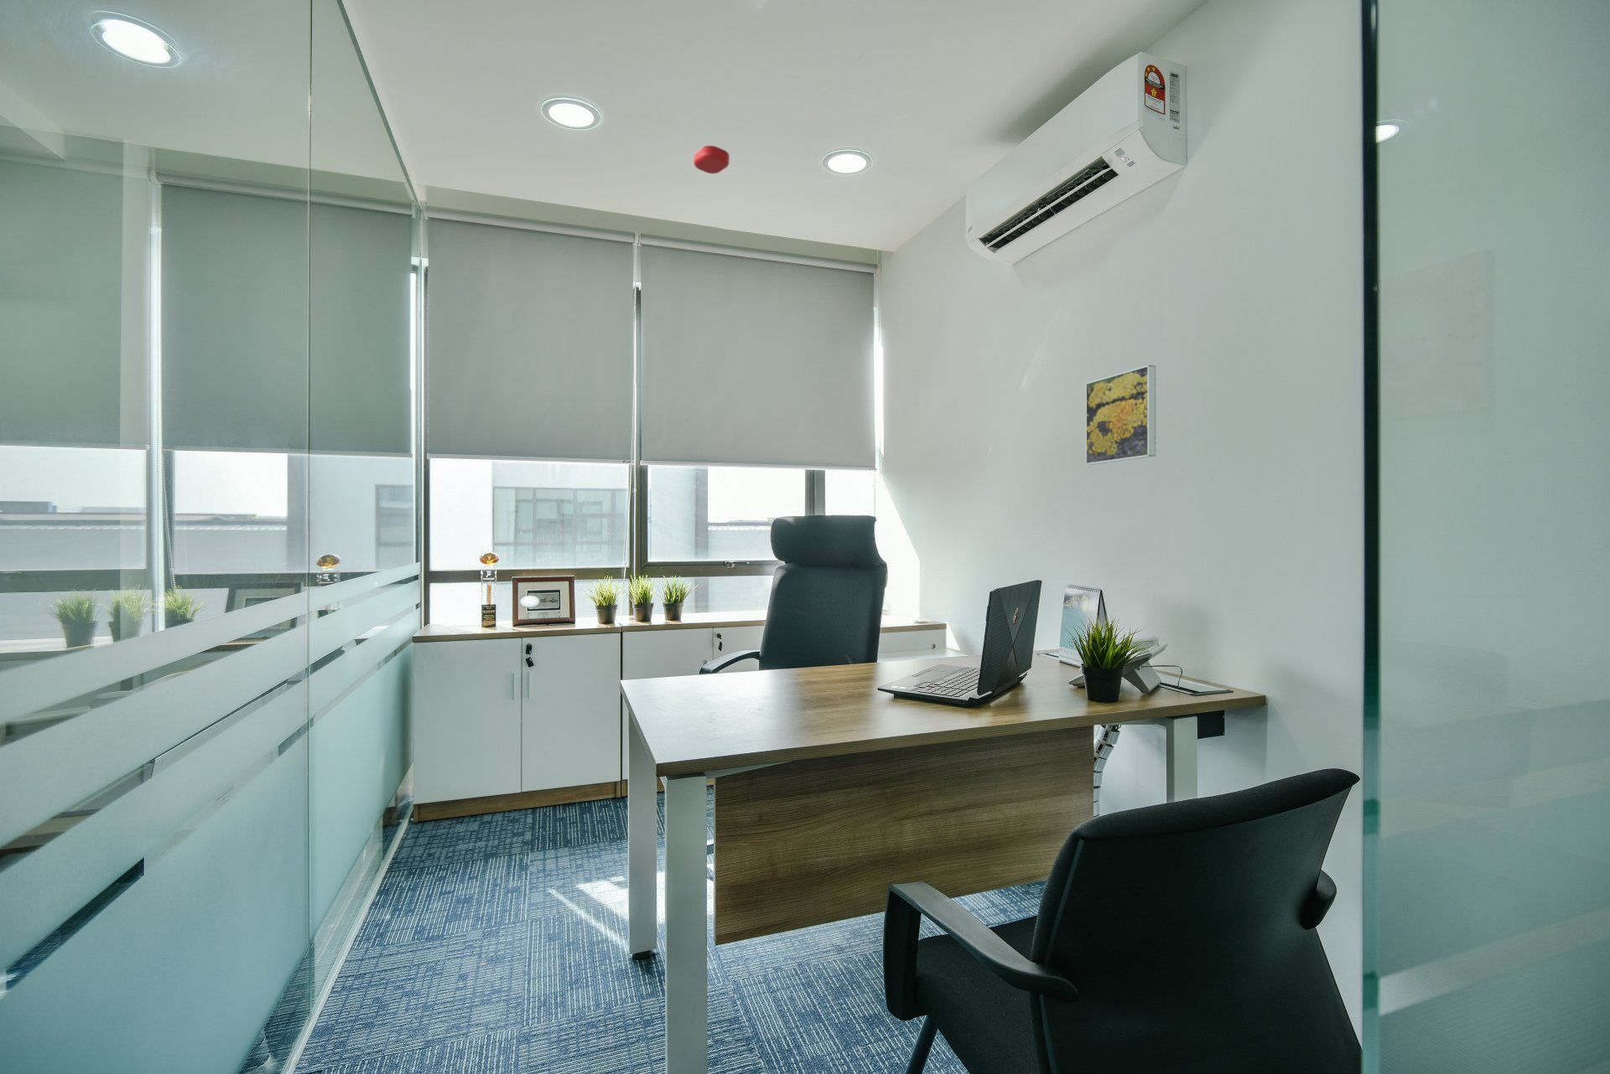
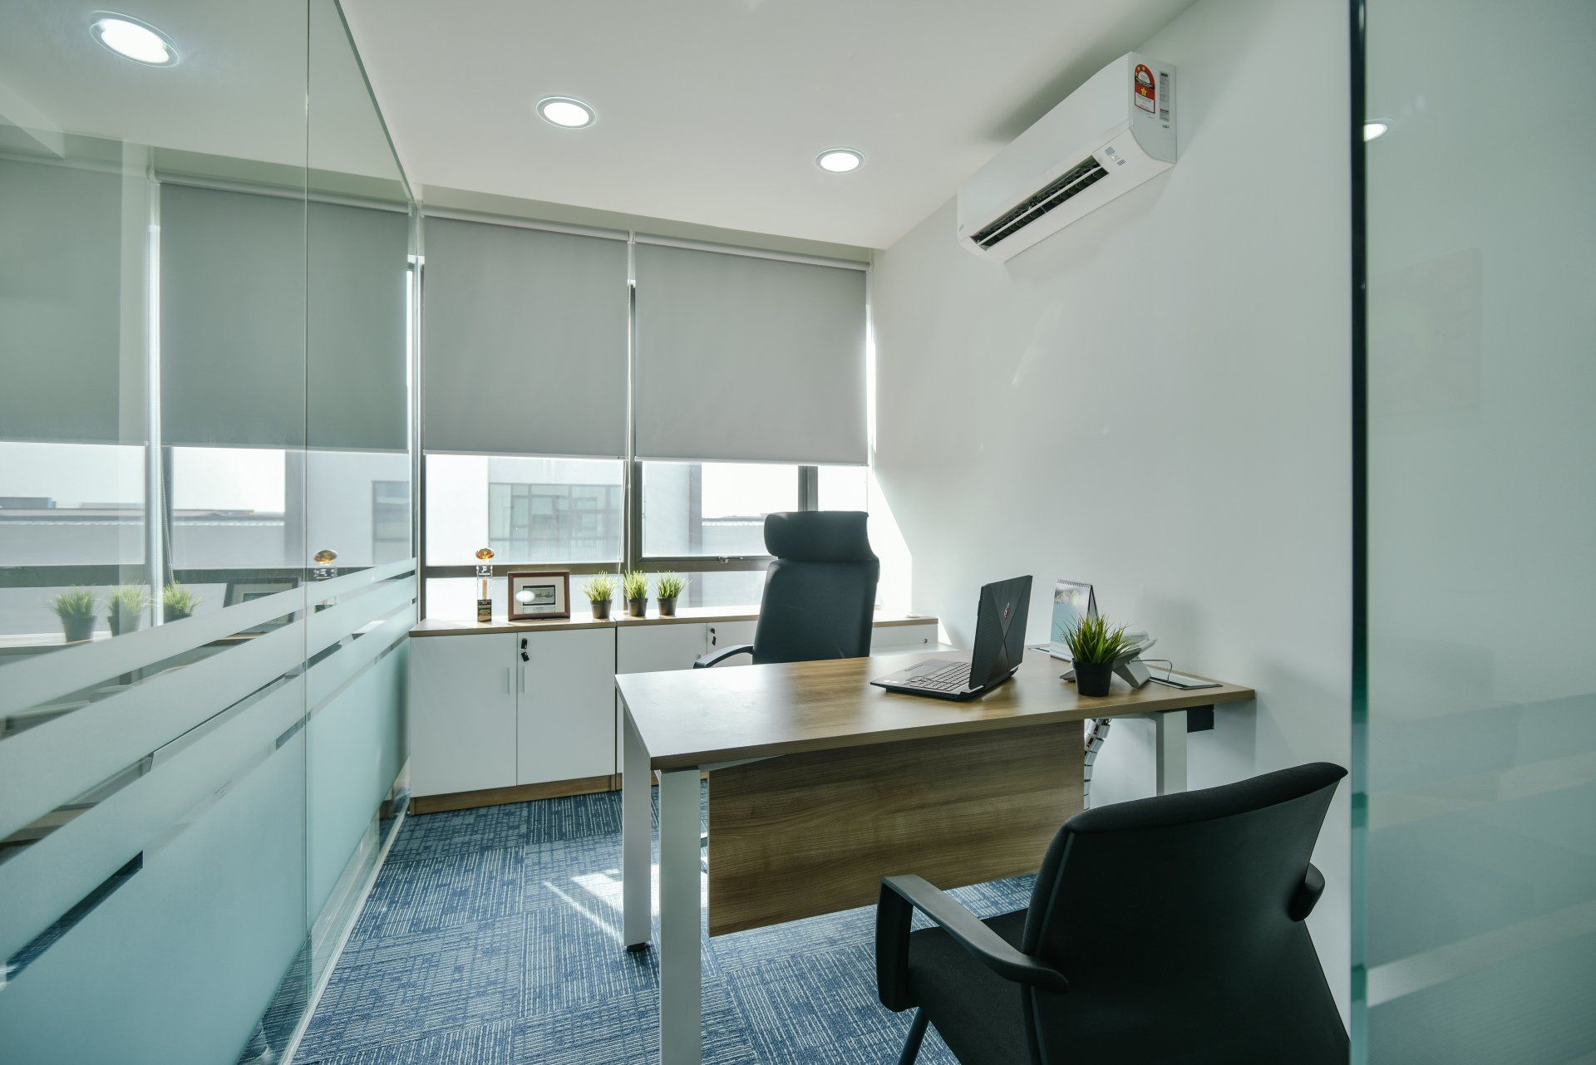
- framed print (1118, 417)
- smoke detector (711, 159)
